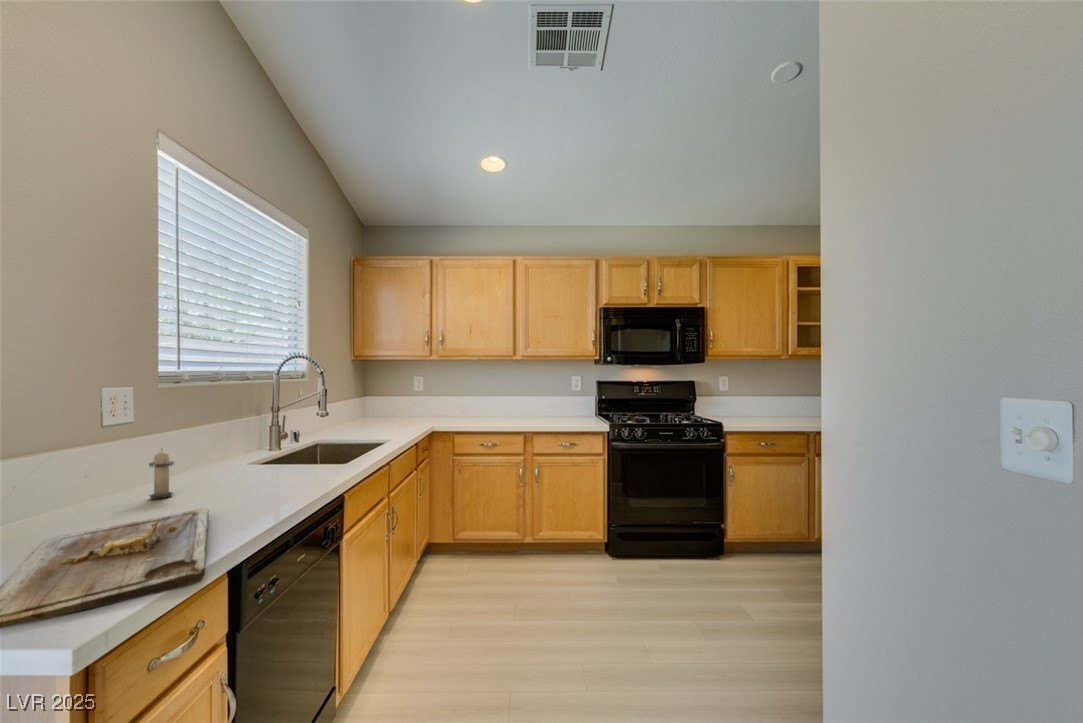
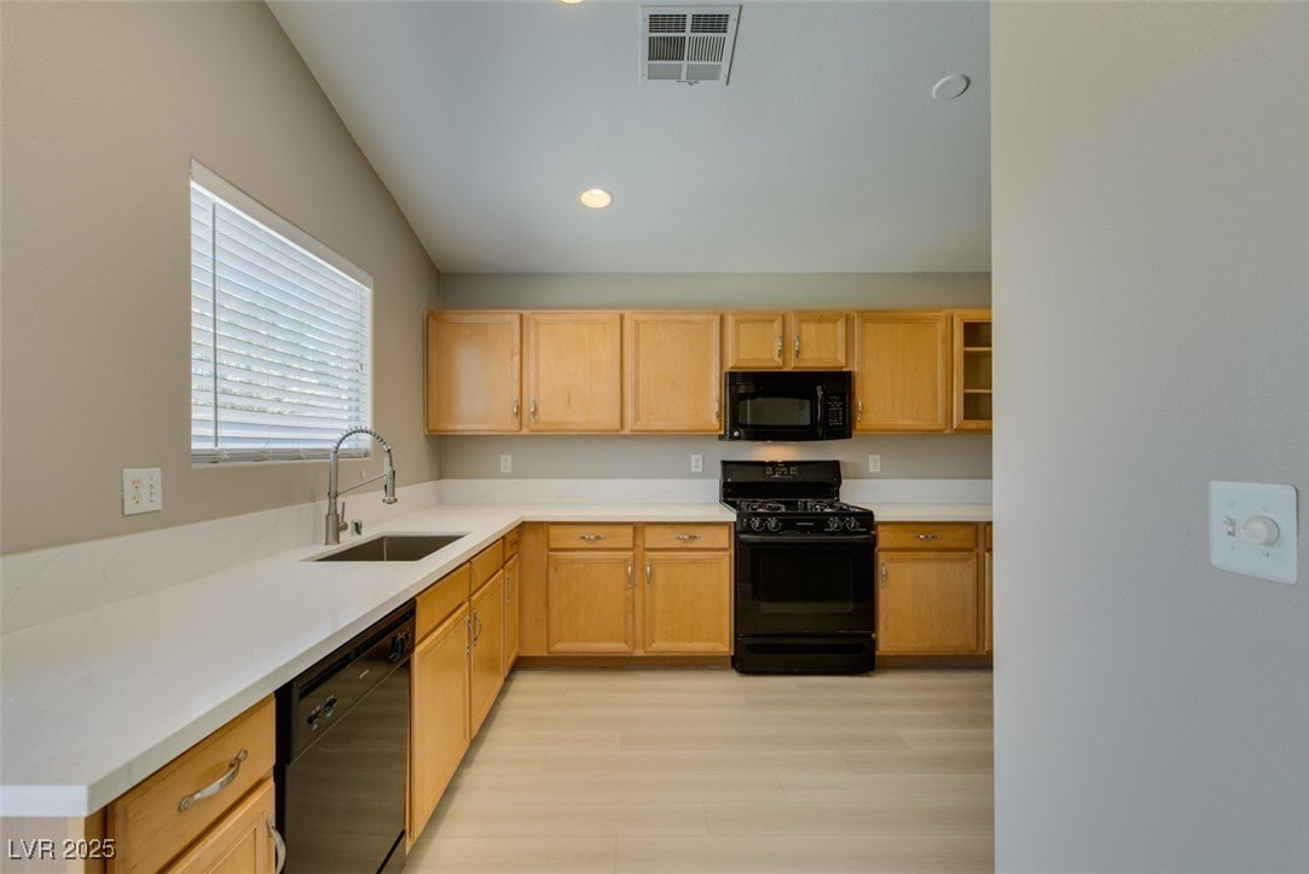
- candle (161, 472)
- cutting board (117, 545)
